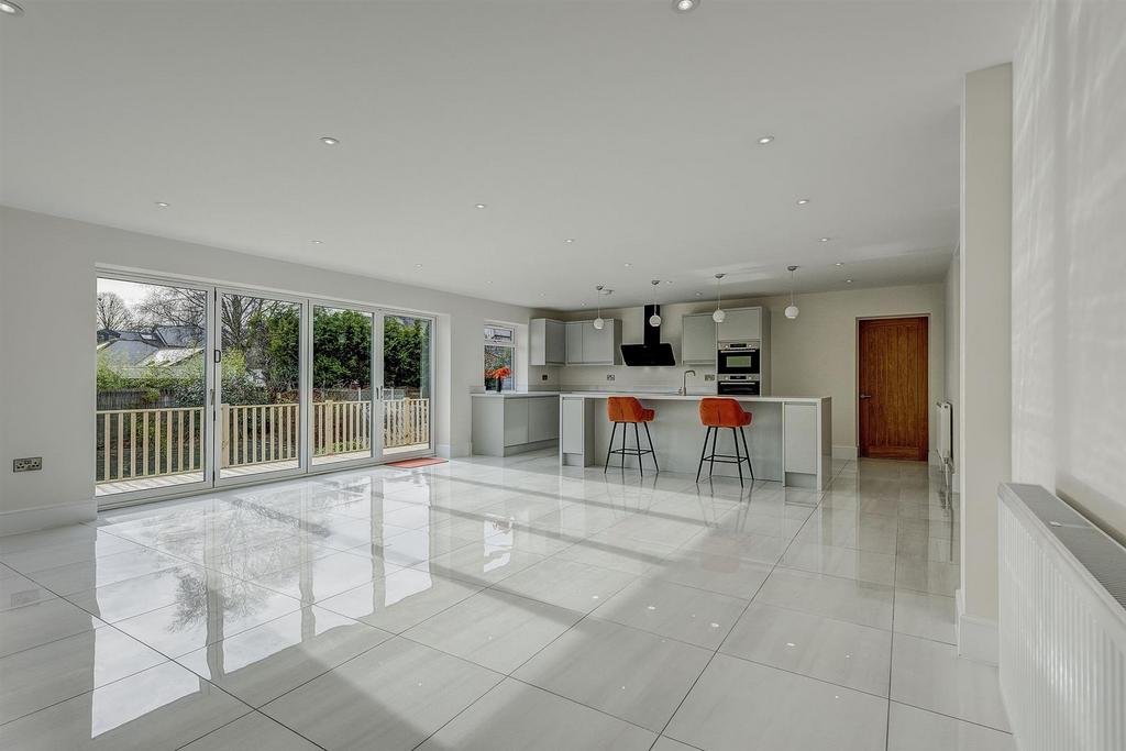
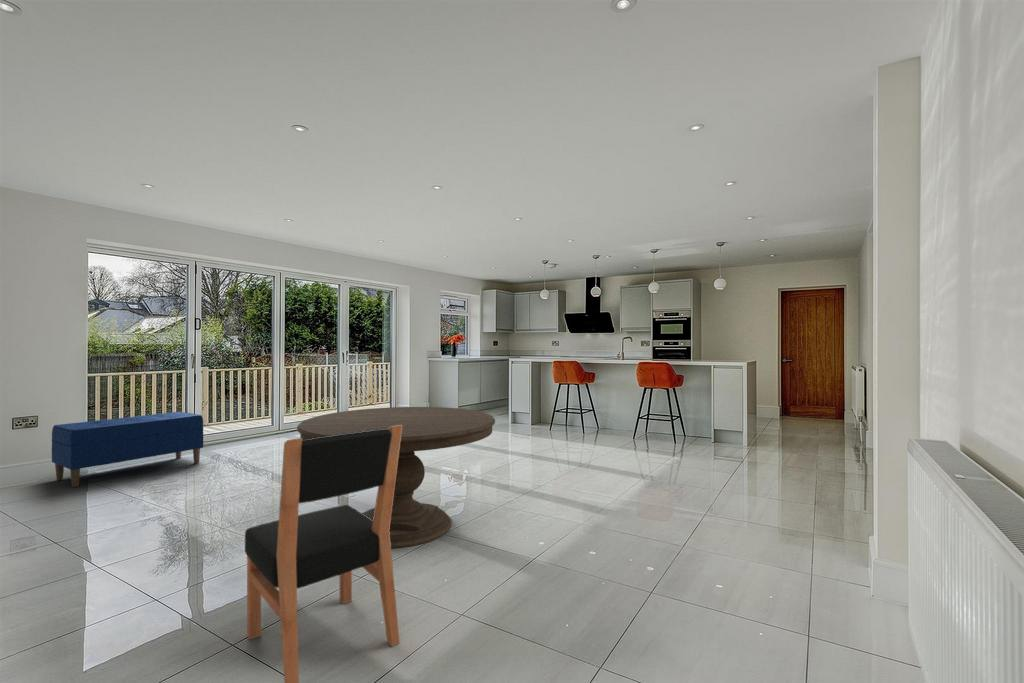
+ dining chair (322, 531)
+ bench (132, 445)
+ dining table (400, 472)
